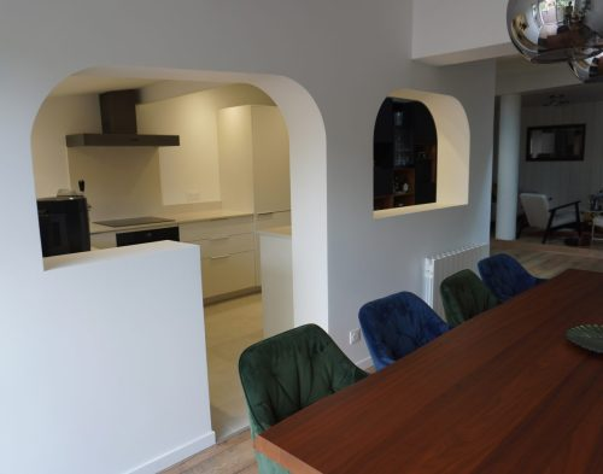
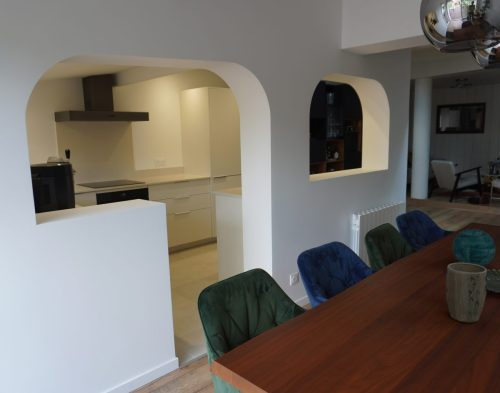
+ plant pot (465, 292)
+ decorative orb (473, 248)
